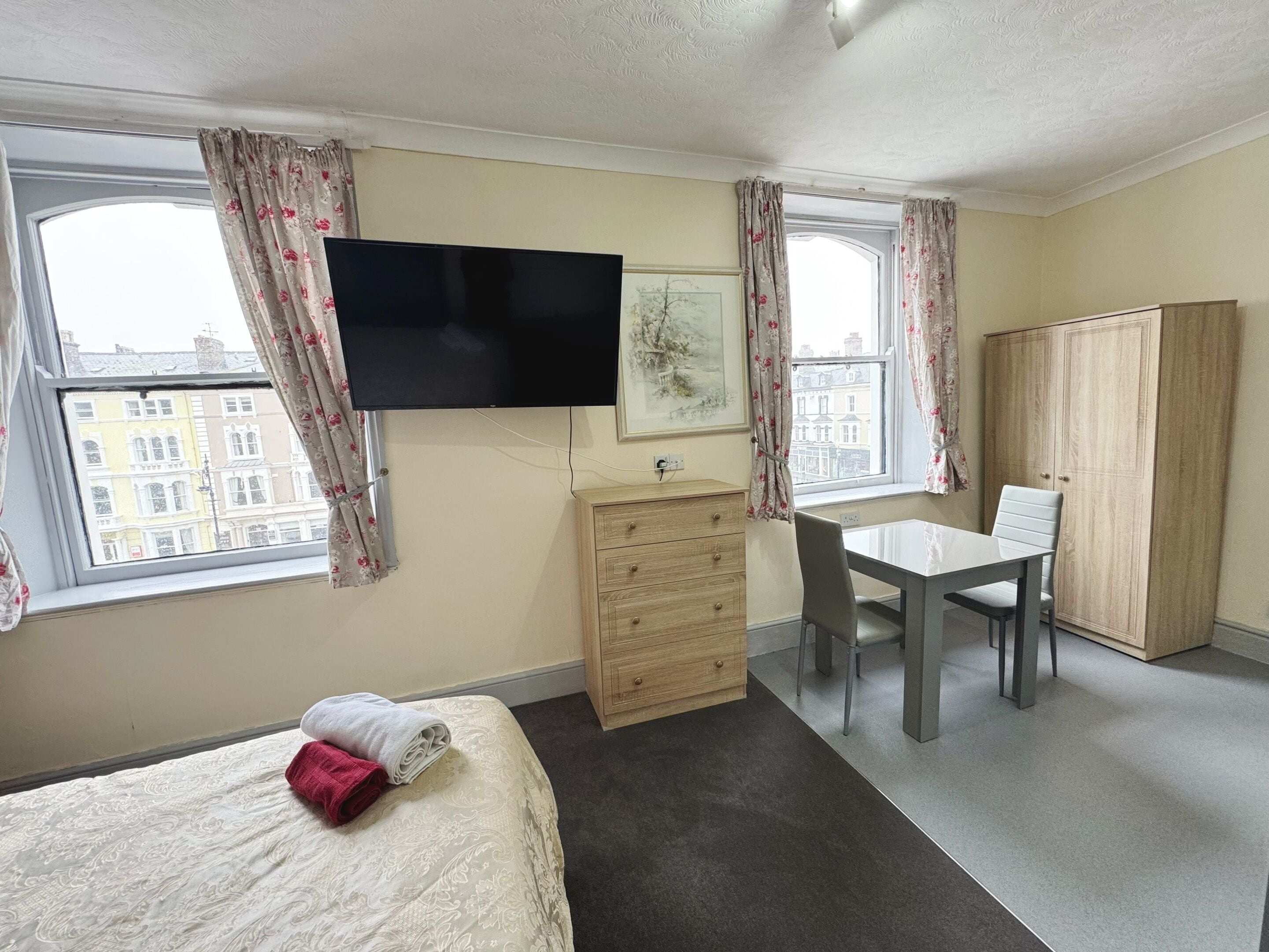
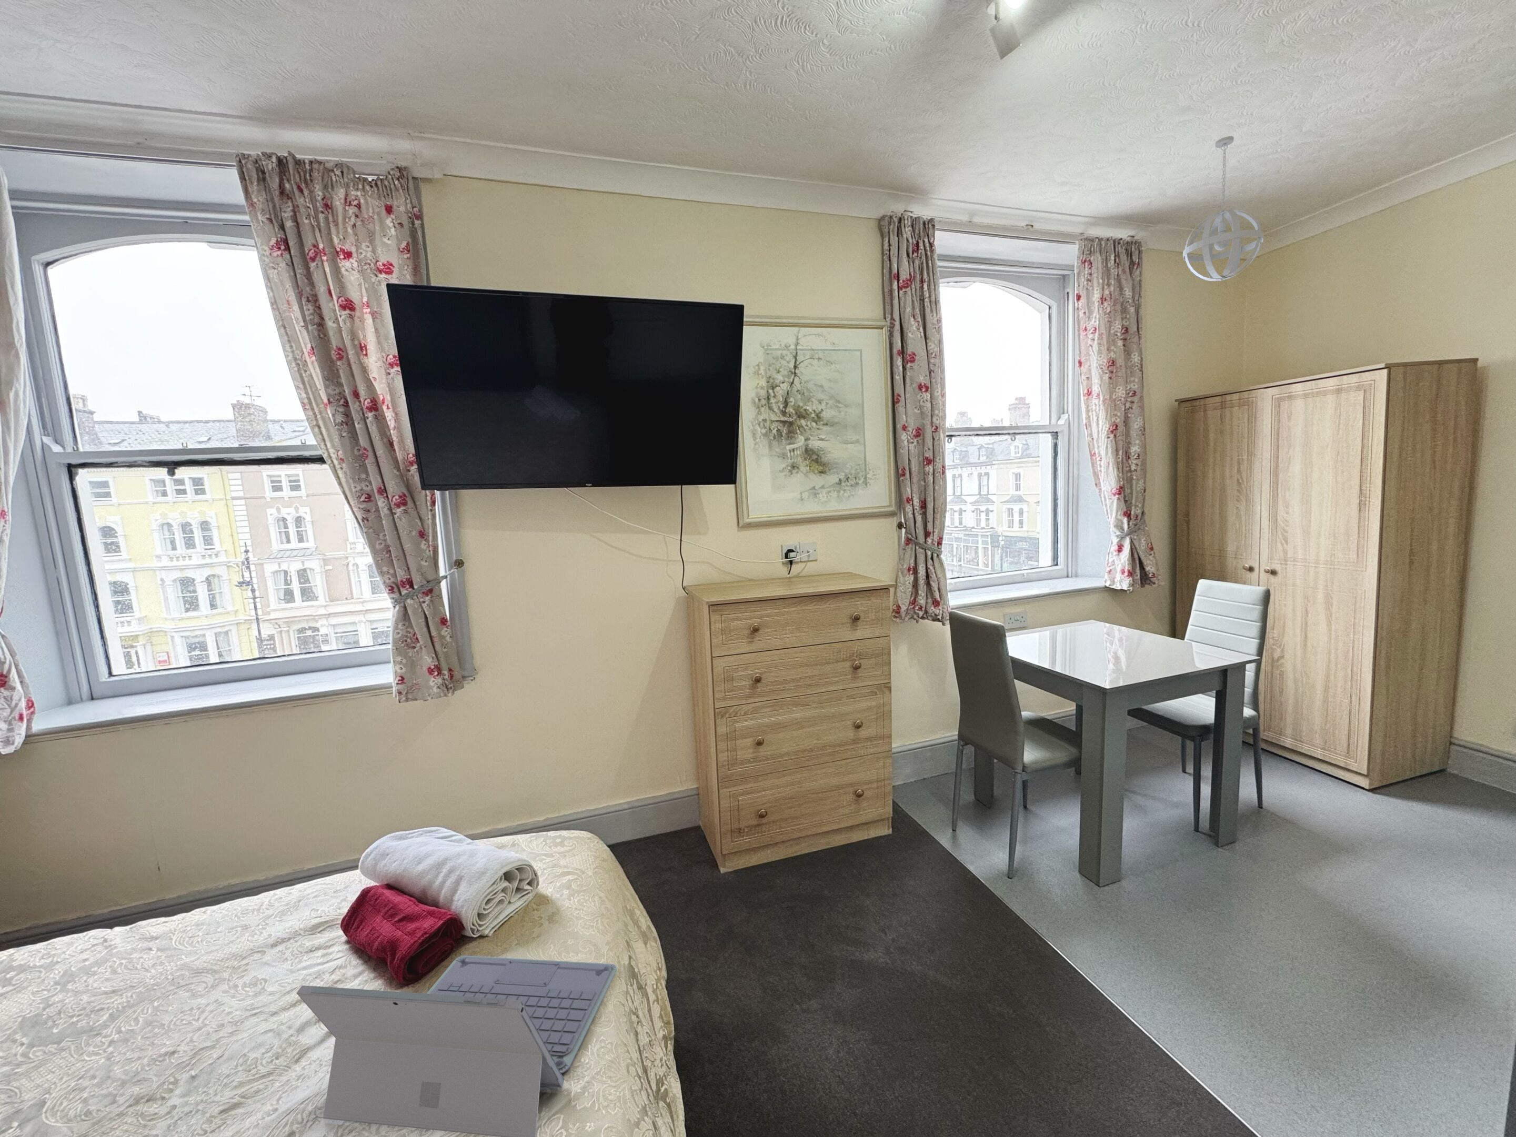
+ laptop (481, 977)
+ pendant light (1223, 211)
